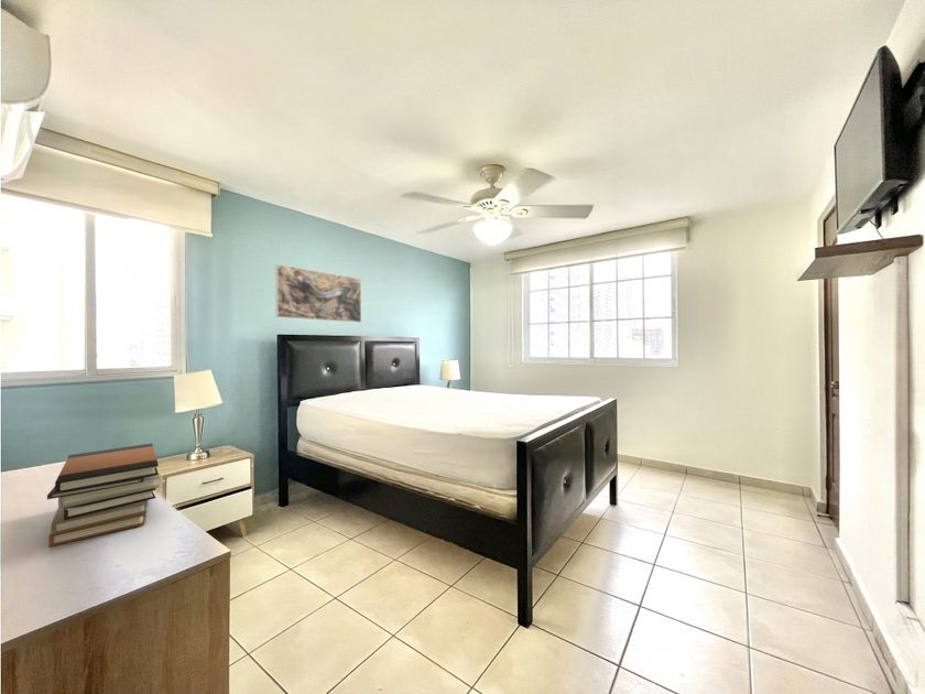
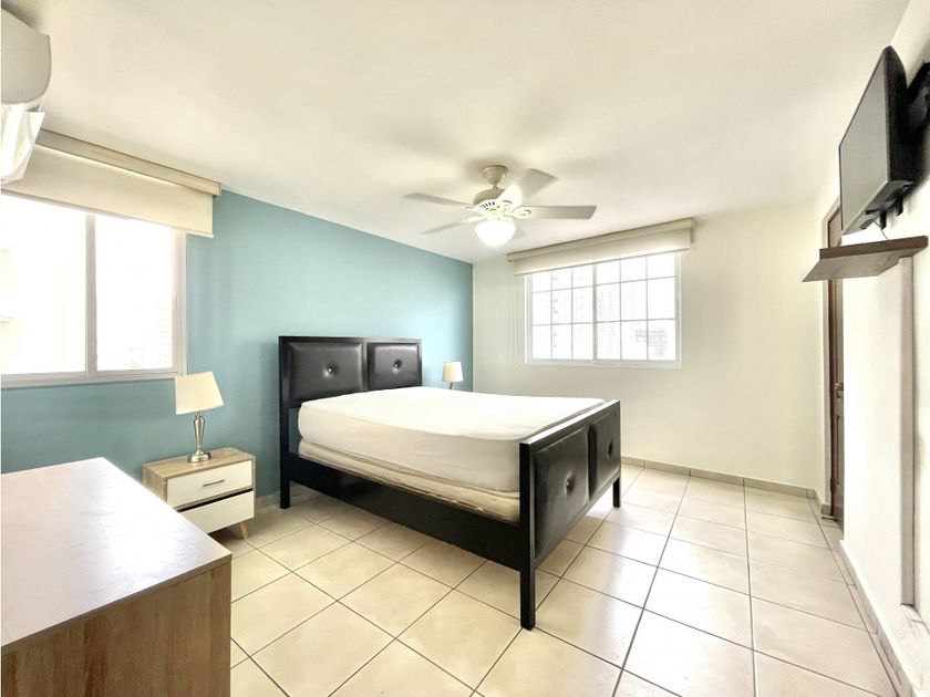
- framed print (322, 295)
- book stack (109, 486)
